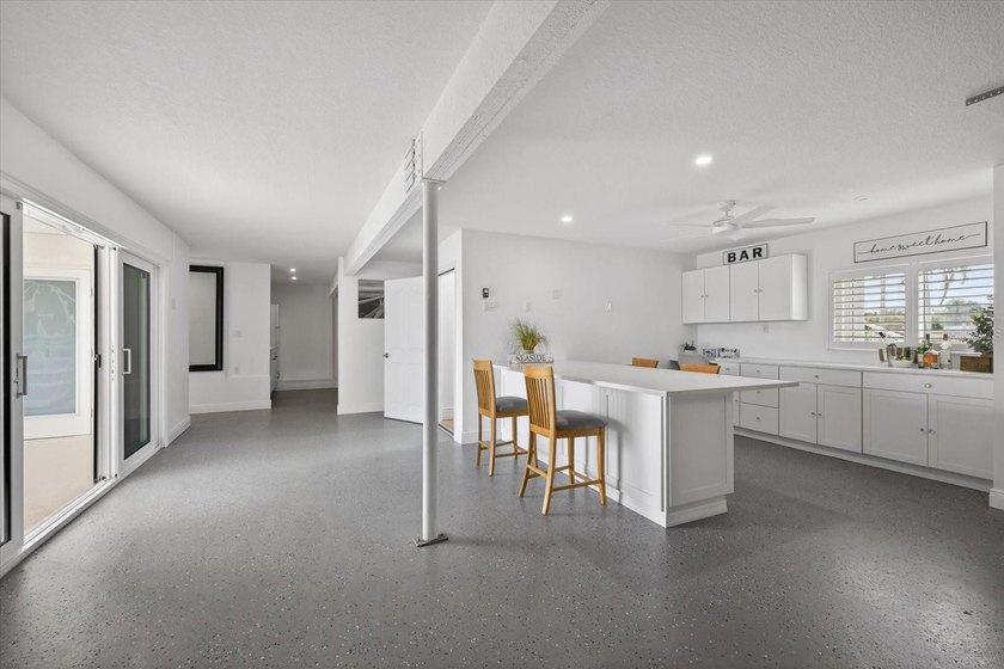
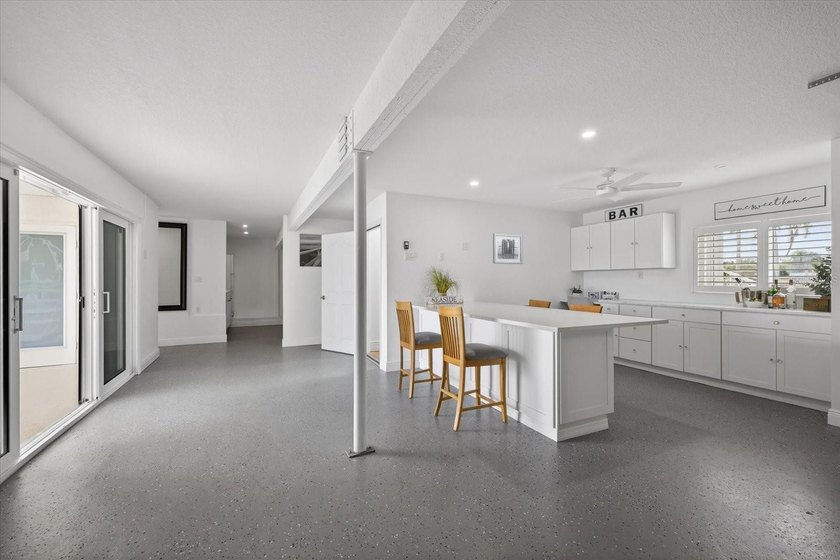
+ wall art (508, 249)
